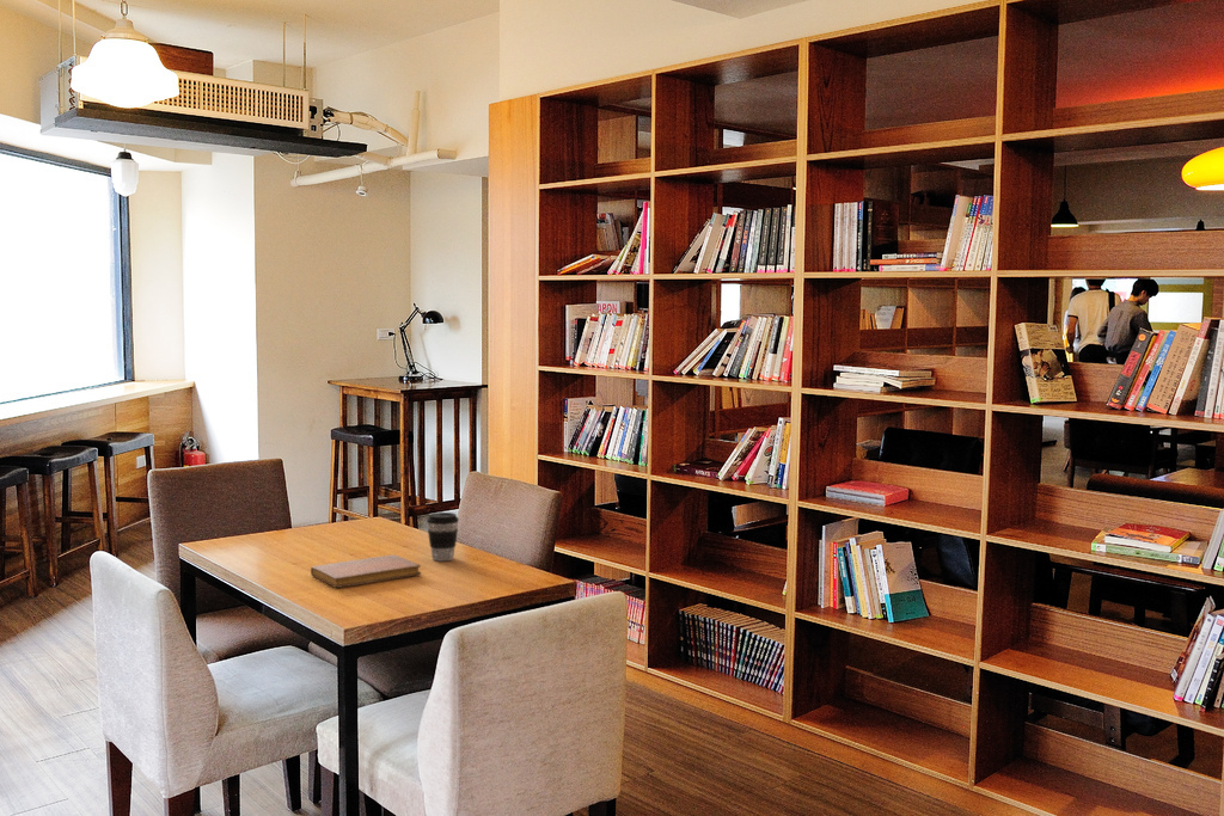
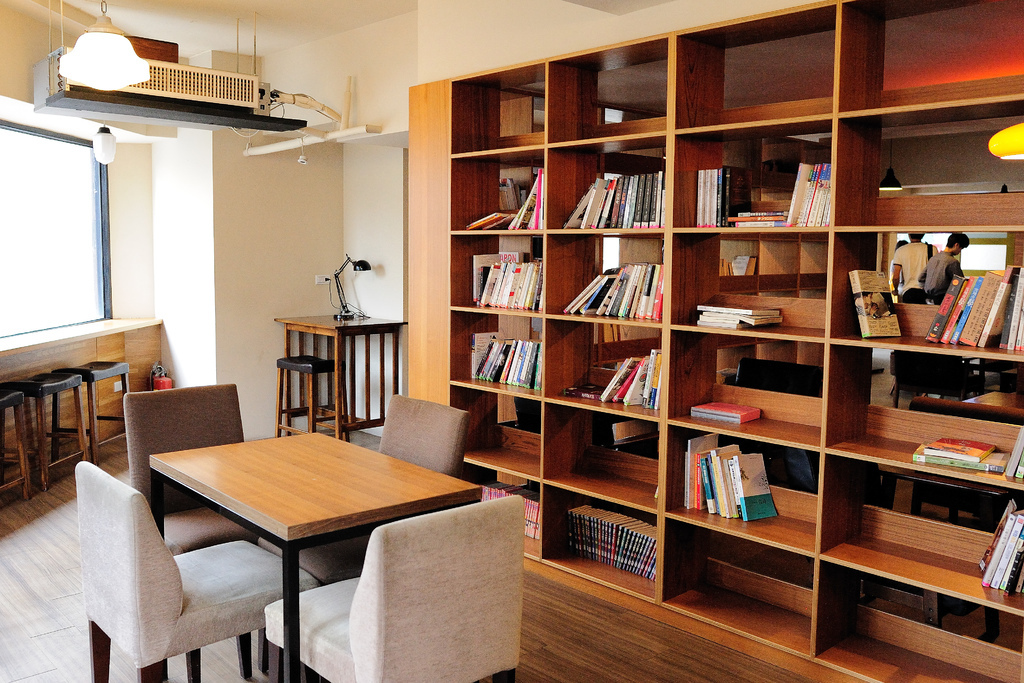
- notebook (366, 570)
- coffee cup (442, 536)
